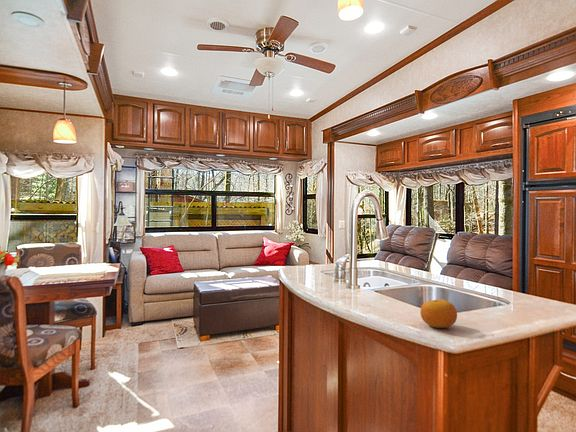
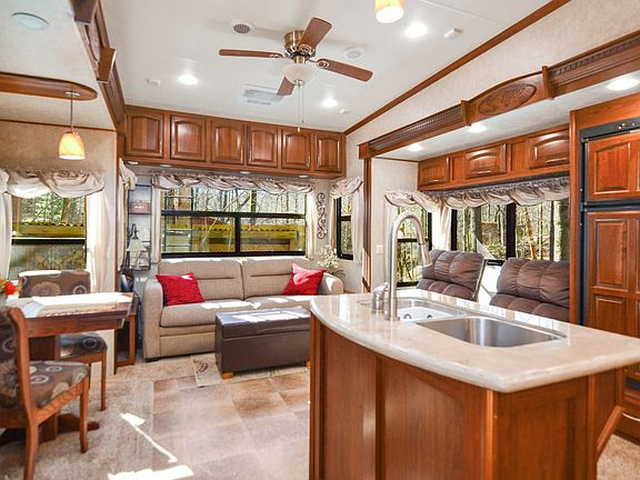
- fruit (438, 312)
